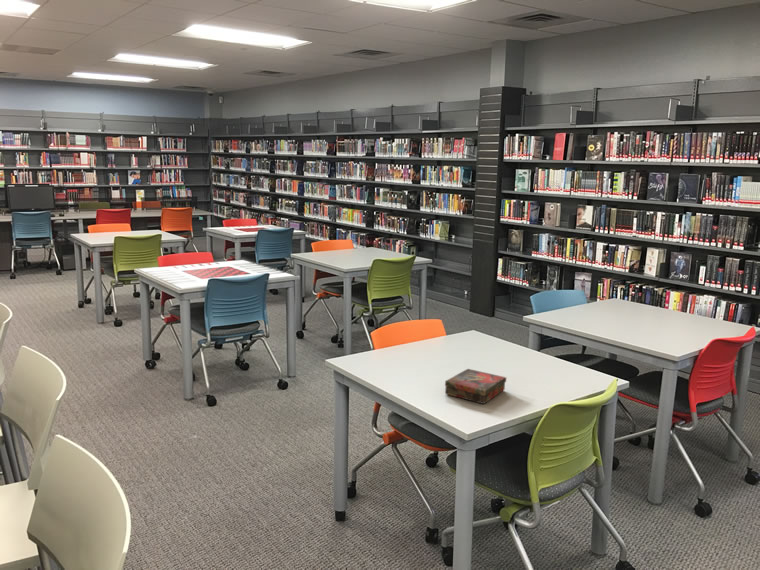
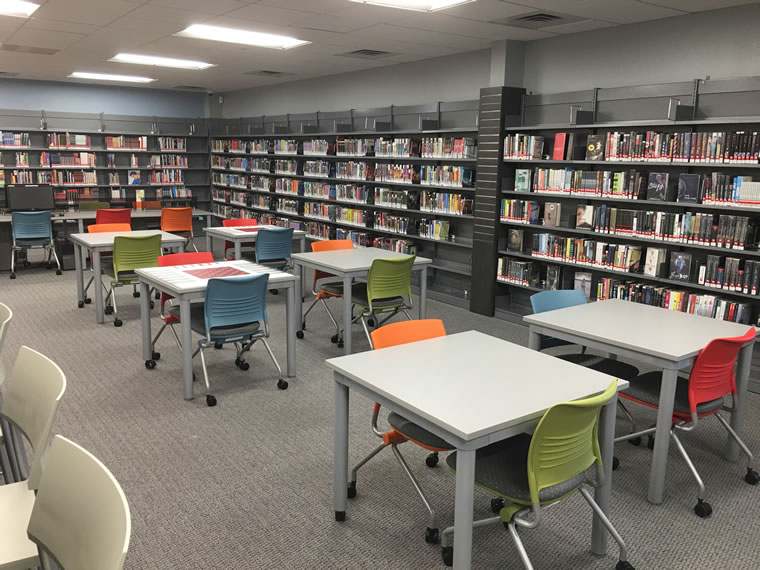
- book (475, 385)
